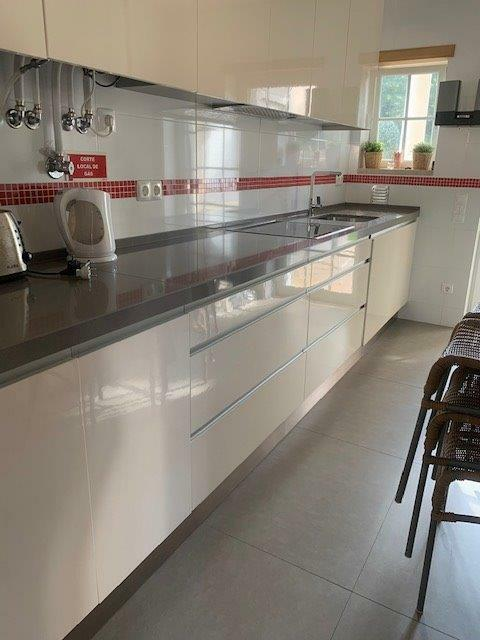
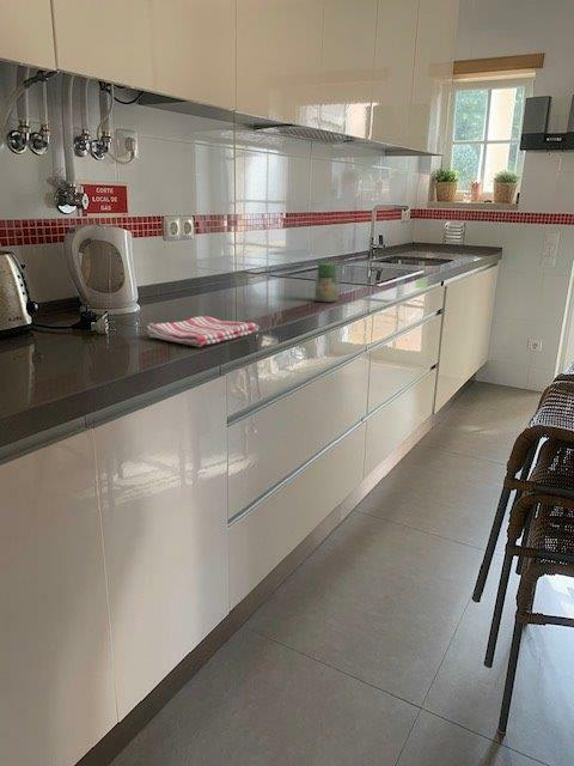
+ dish towel (204, 327)
+ jar (326, 282)
